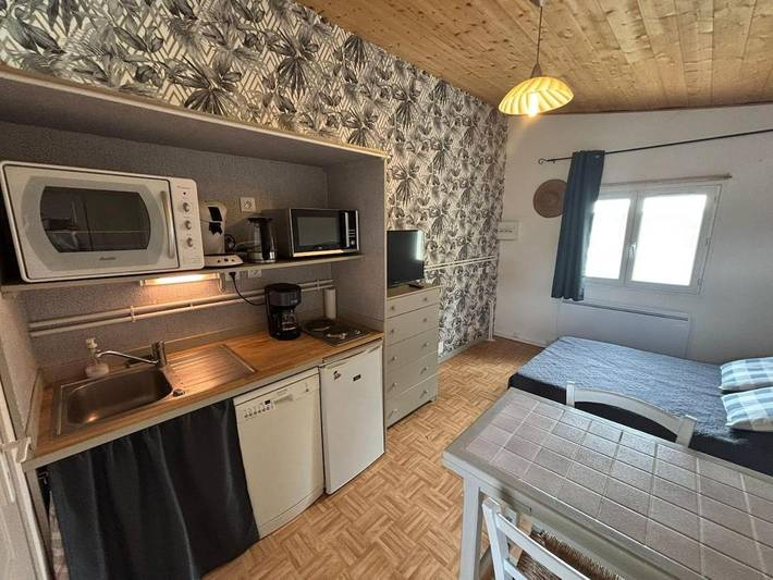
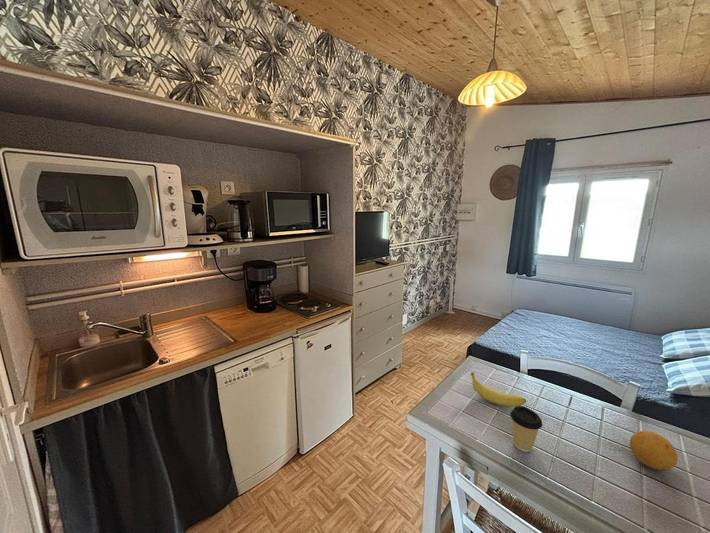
+ fruit (652, 449)
+ coffee cup (524, 429)
+ fruit (496, 391)
